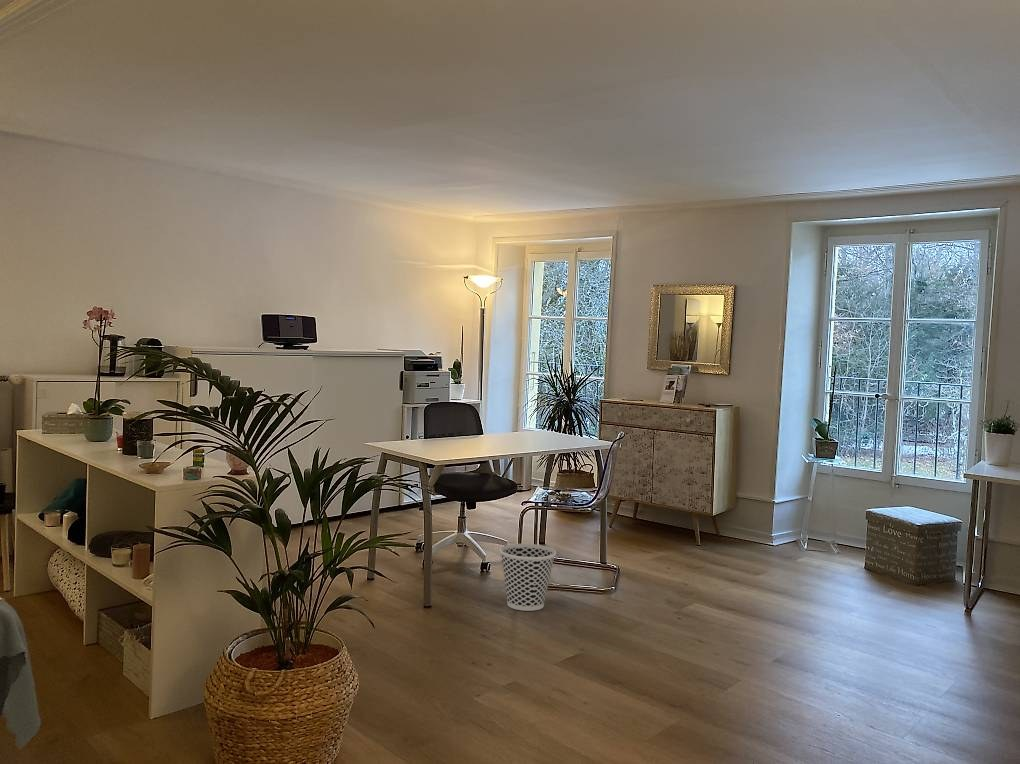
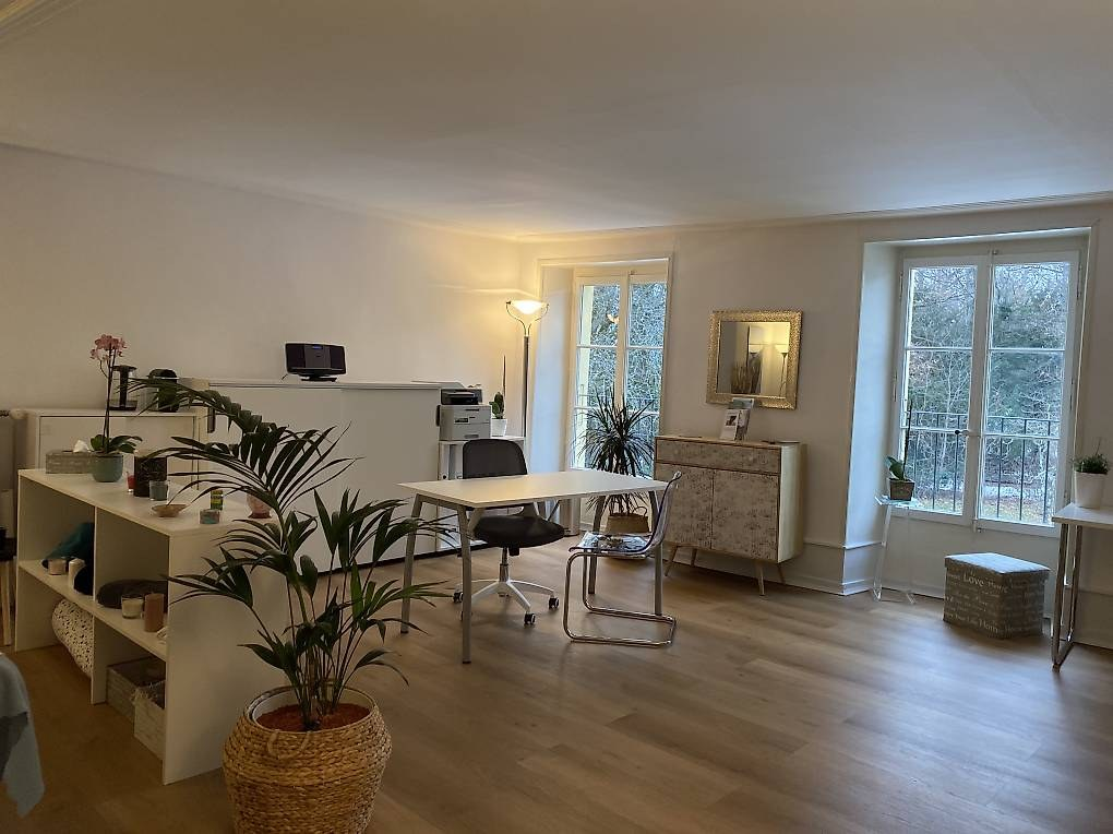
- wastebasket (526, 577)
